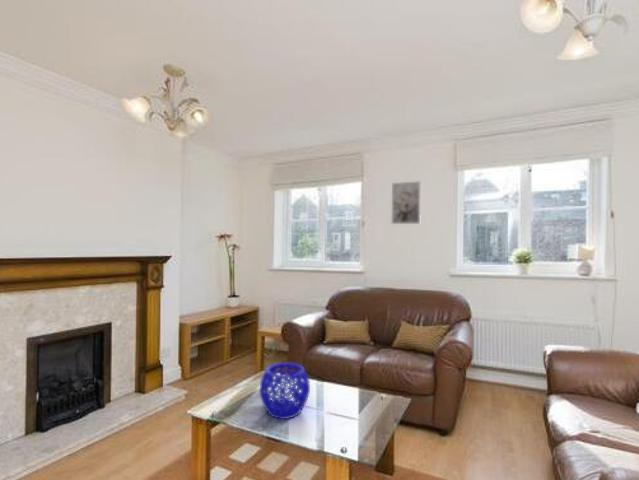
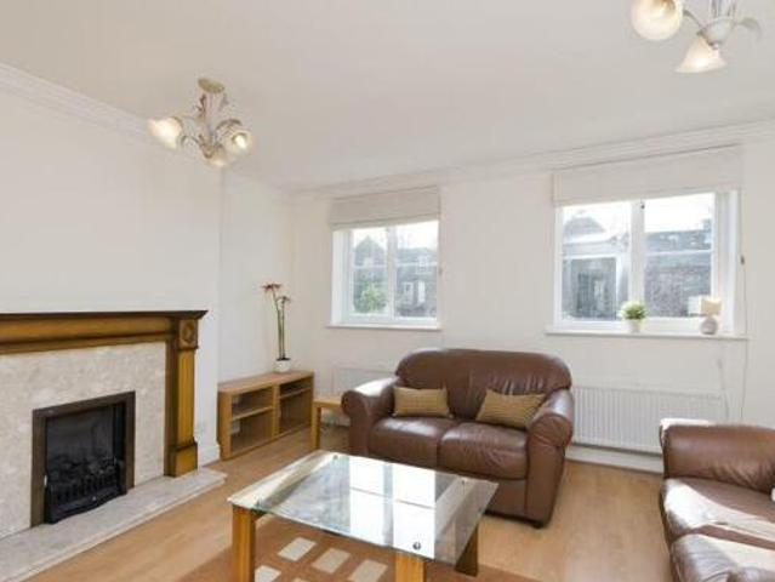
- decorative bowl (284, 390)
- wall art (406, 203)
